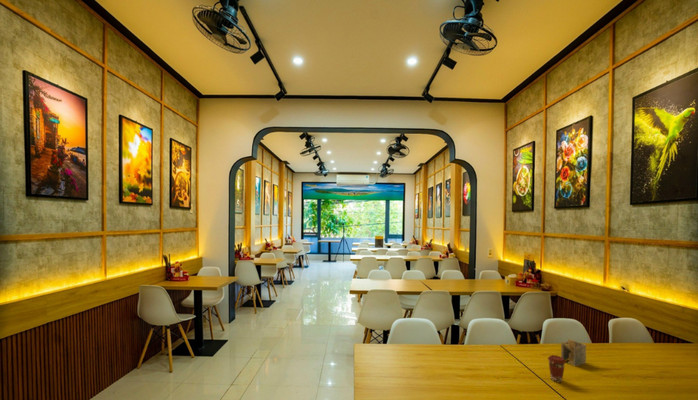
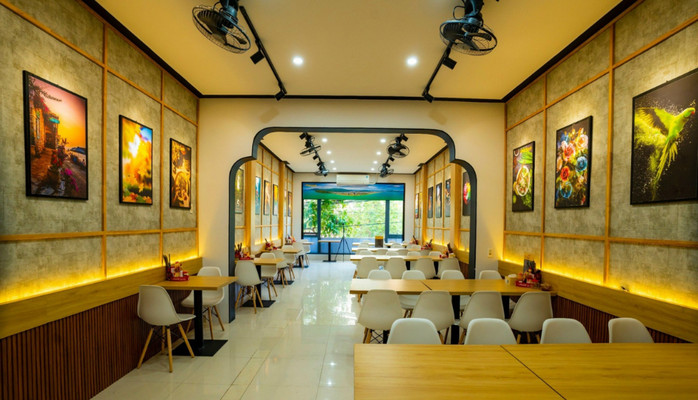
- napkin holder (573, 349)
- coffee cup (556, 368)
